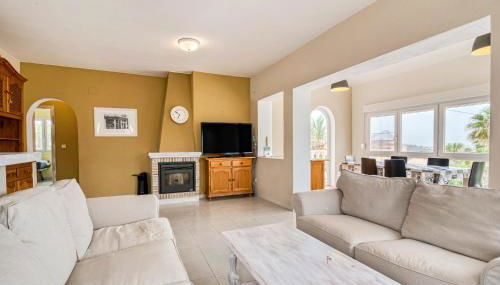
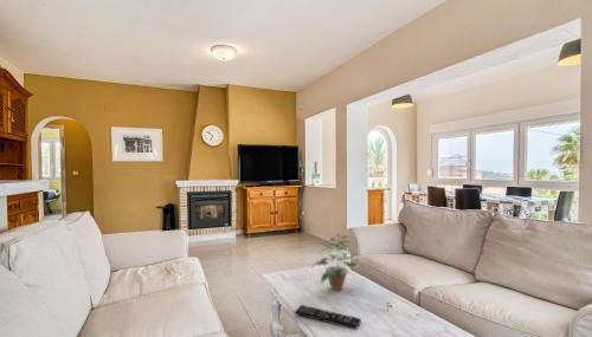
+ remote control (327, 316)
+ potted plant (336, 261)
